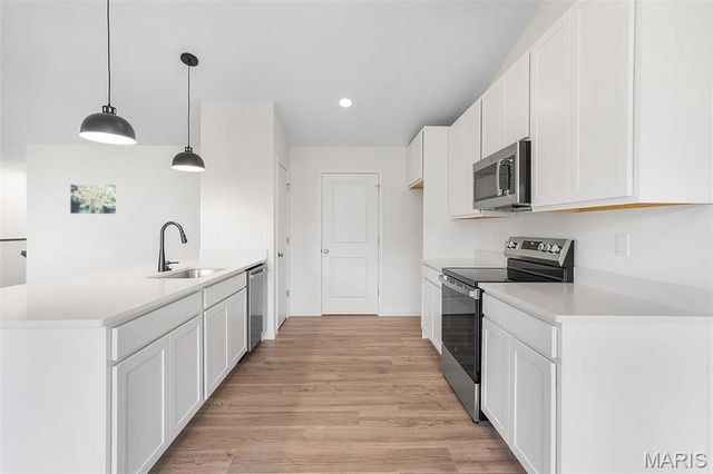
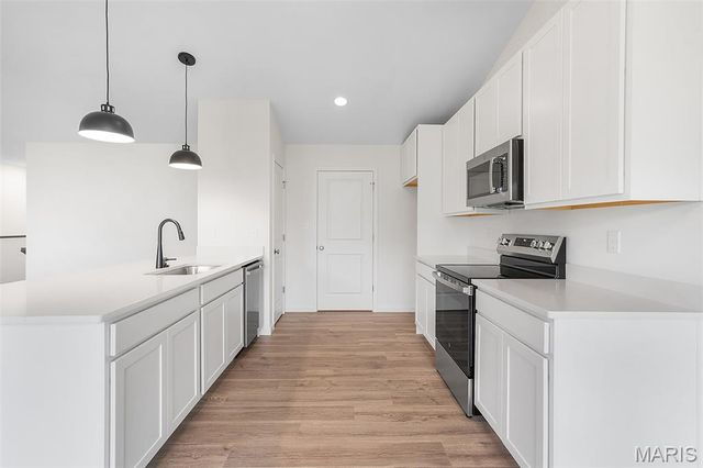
- wall art (92, 199)
